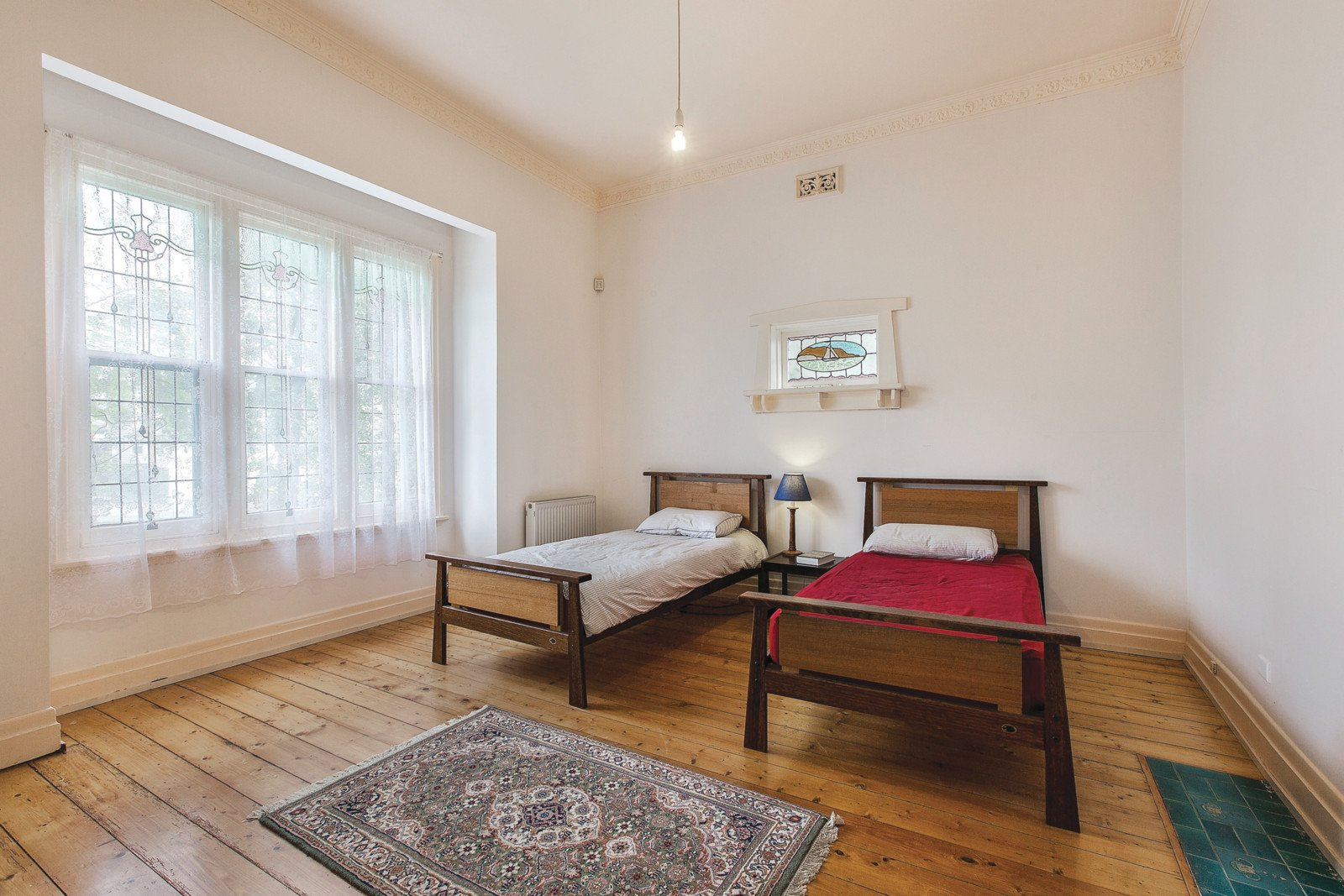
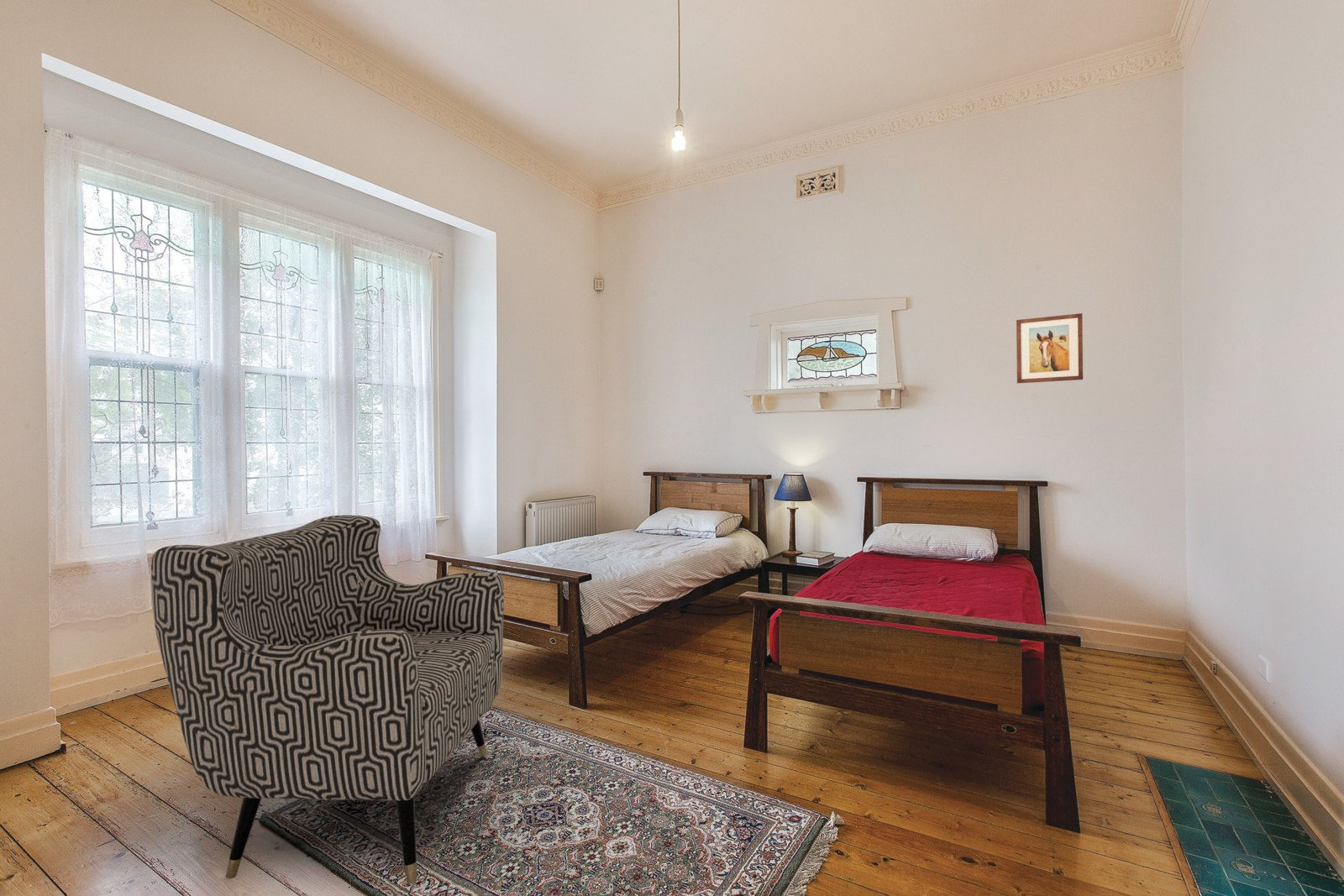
+ armchair (354, 665)
+ wall art (1048, 348)
